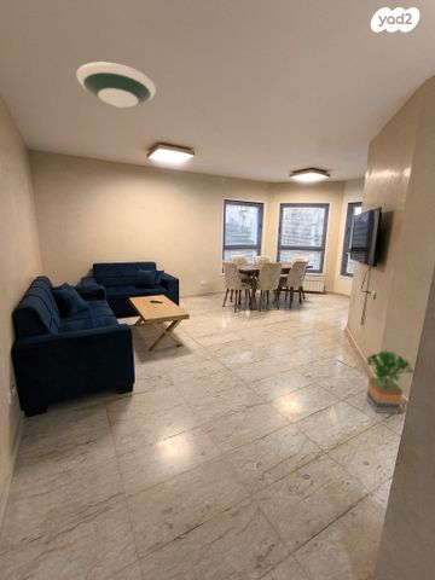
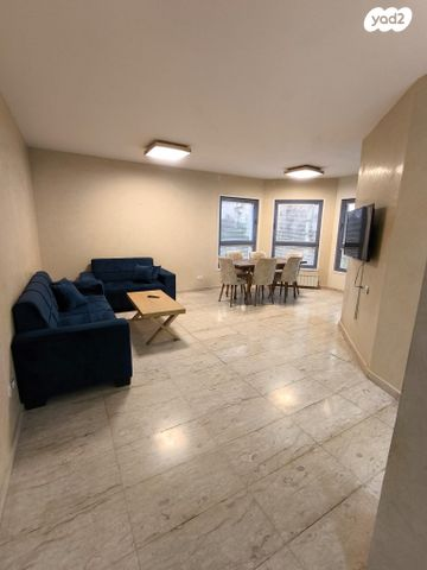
- potted tree (387, 381)
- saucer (117, 94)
